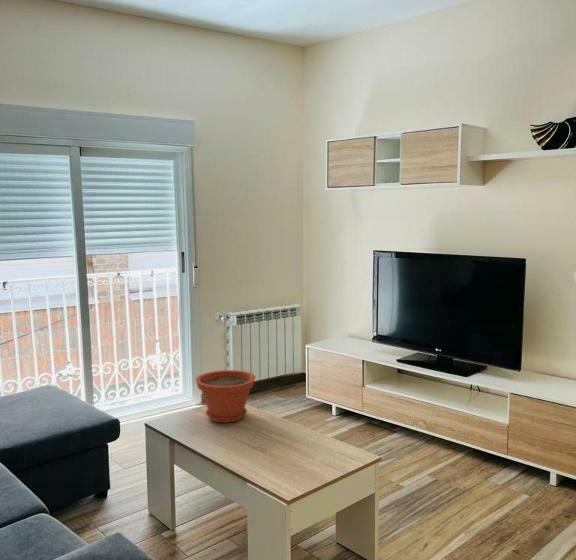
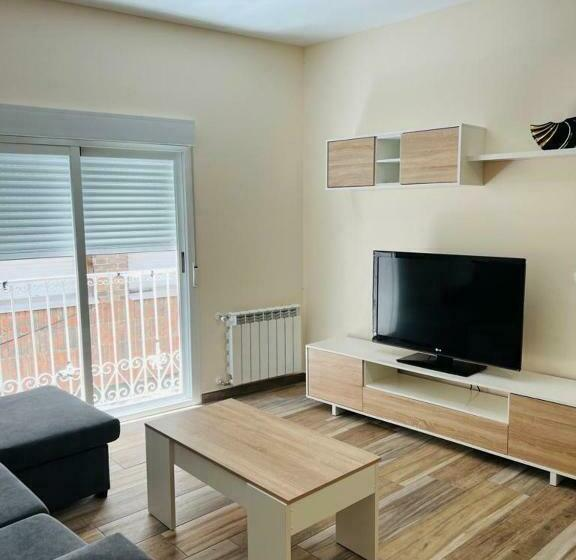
- plant pot (226, 397)
